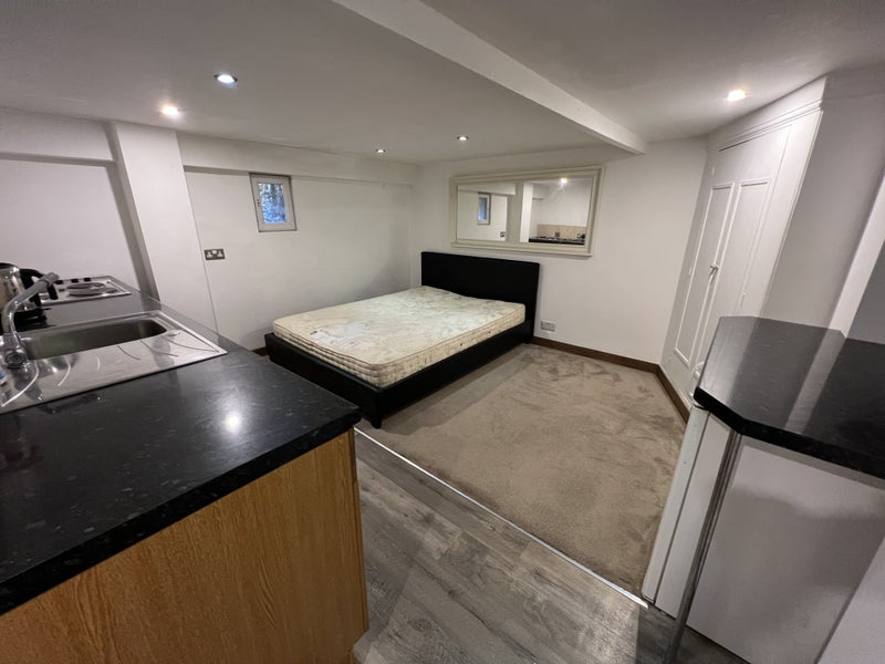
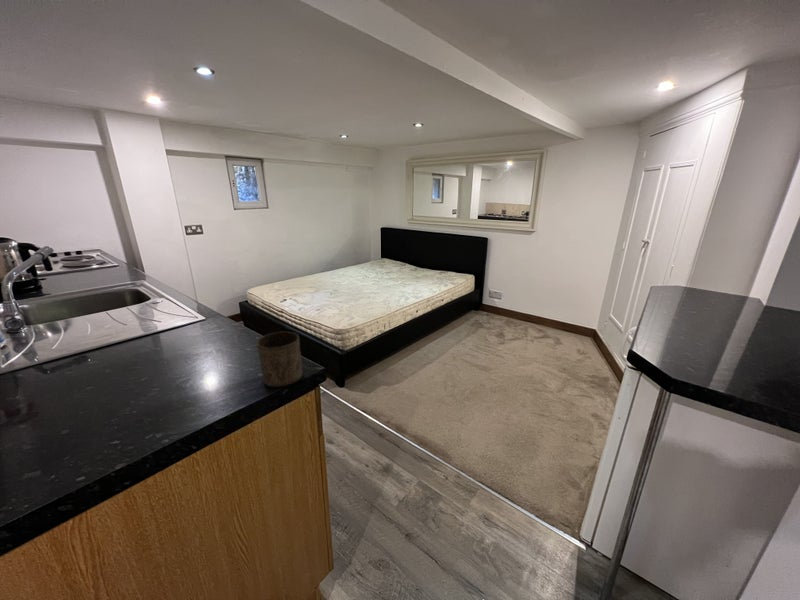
+ cup (280, 359)
